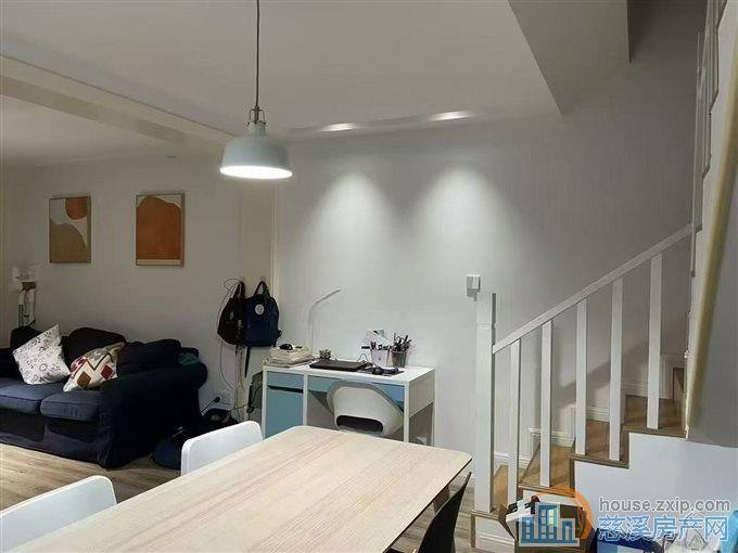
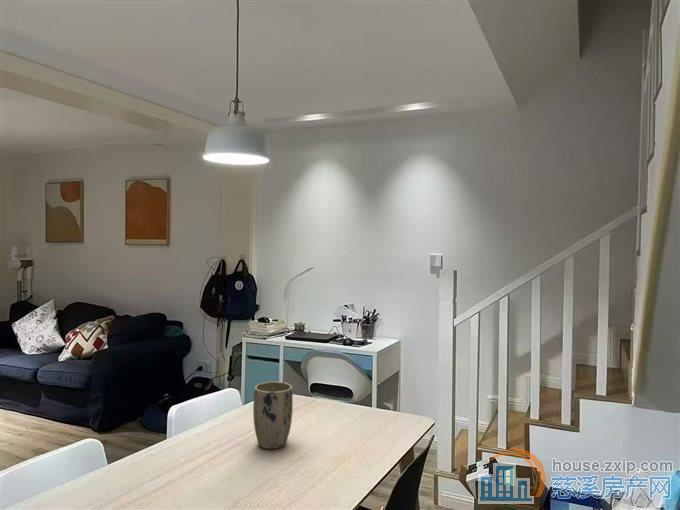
+ plant pot (272, 415)
